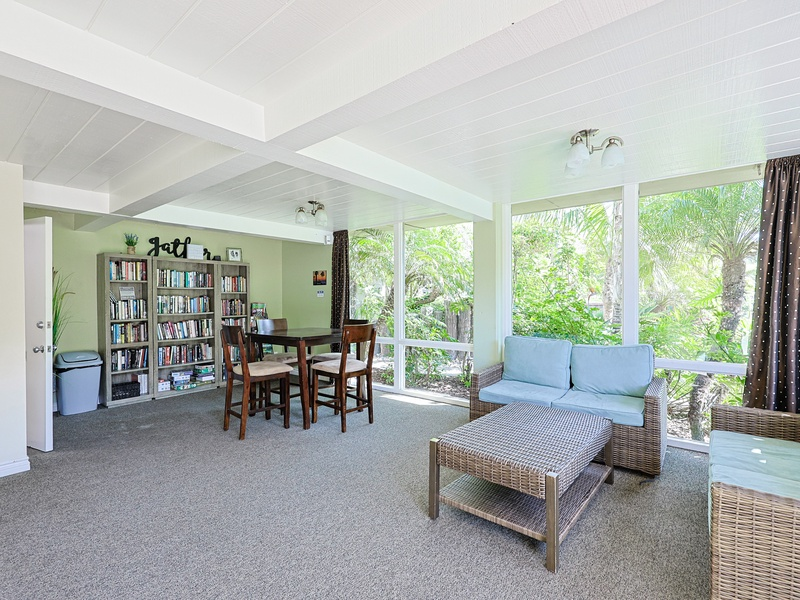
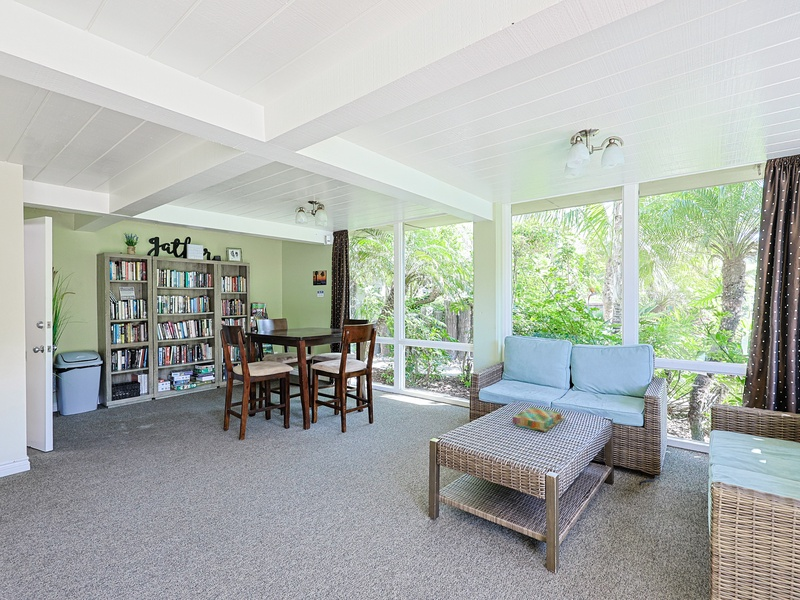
+ board game (538, 418)
